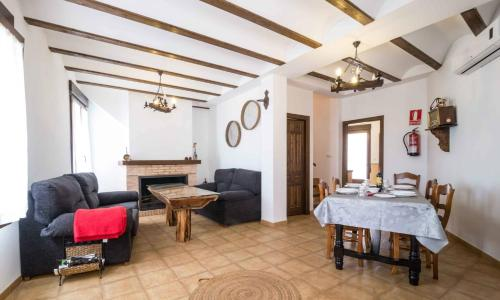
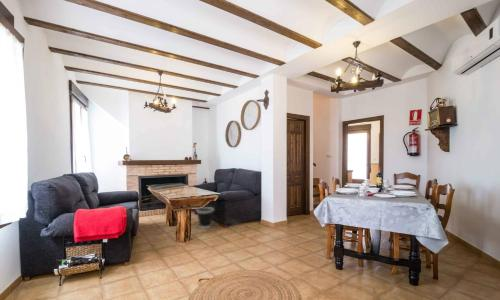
+ wastebasket (205, 217)
